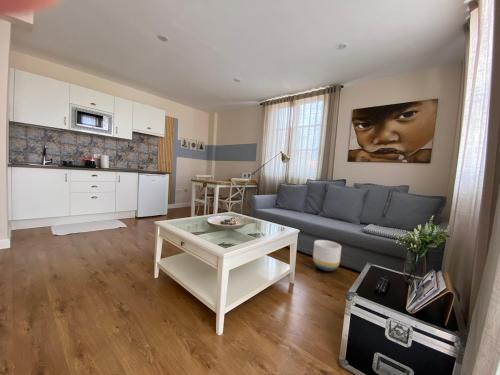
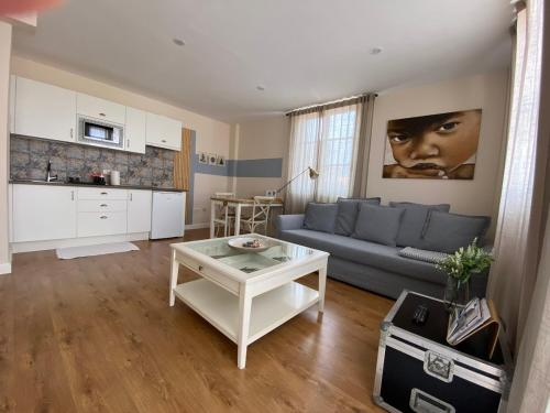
- planter (326, 256)
